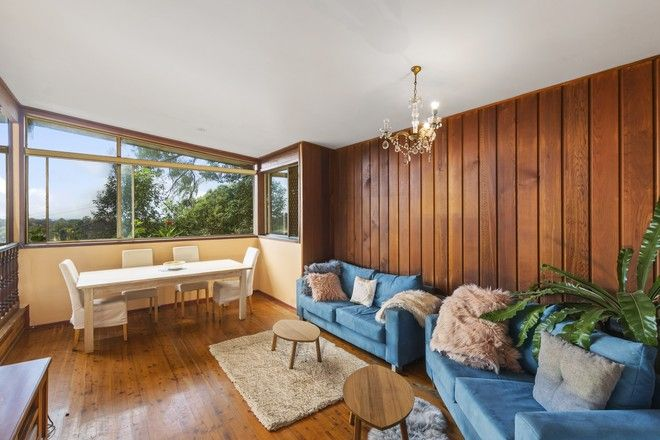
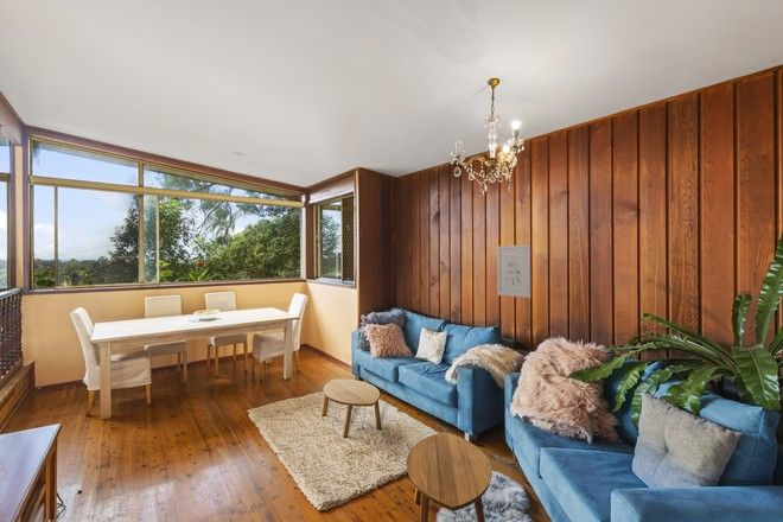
+ wall art (513, 270)
